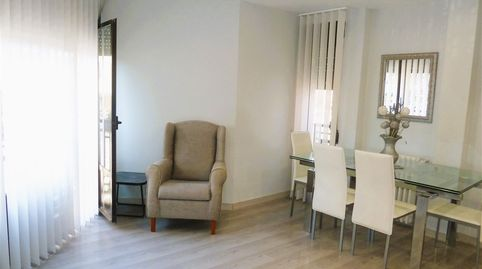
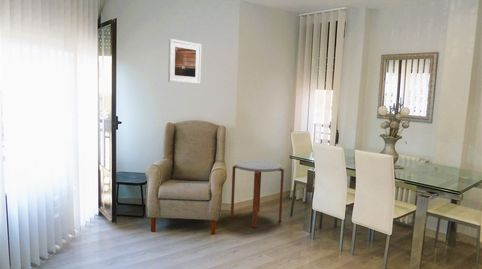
+ side table (257, 191)
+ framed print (185, 62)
